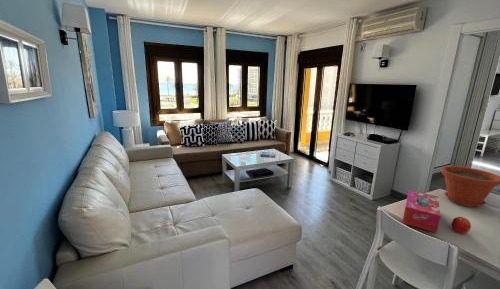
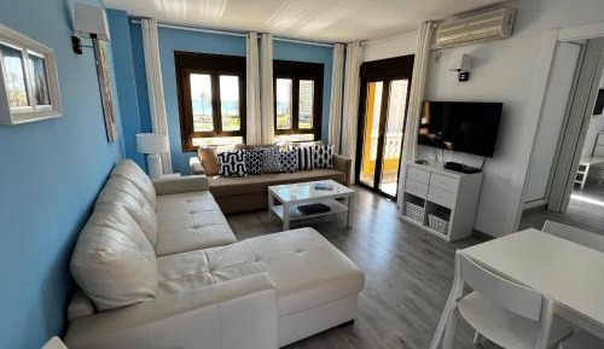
- plant pot (466, 187)
- fruit (461, 224)
- tissue box (421, 209)
